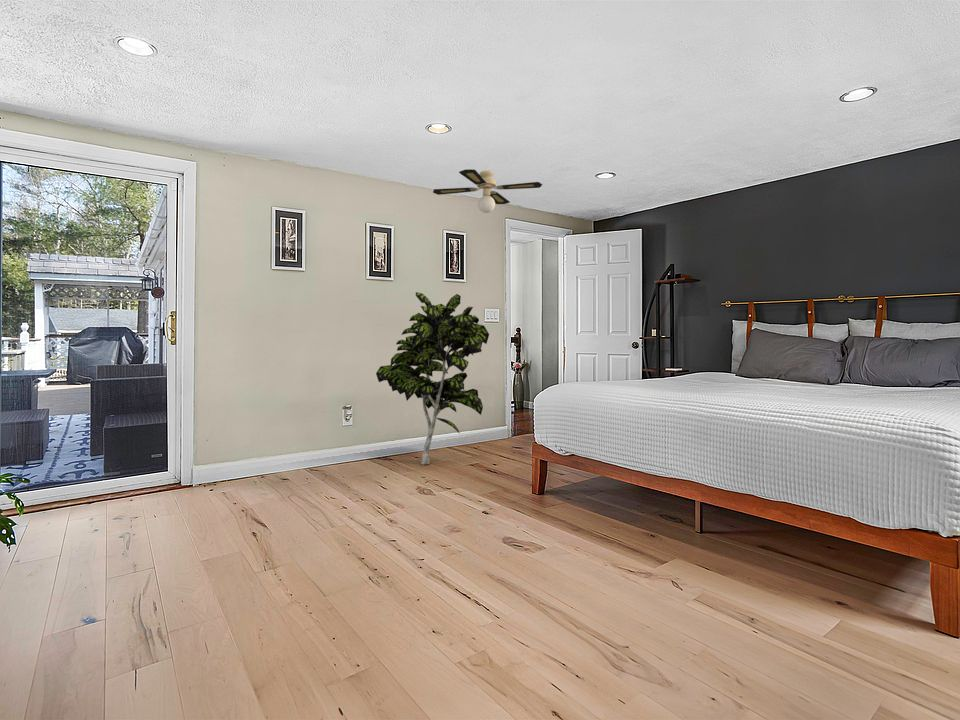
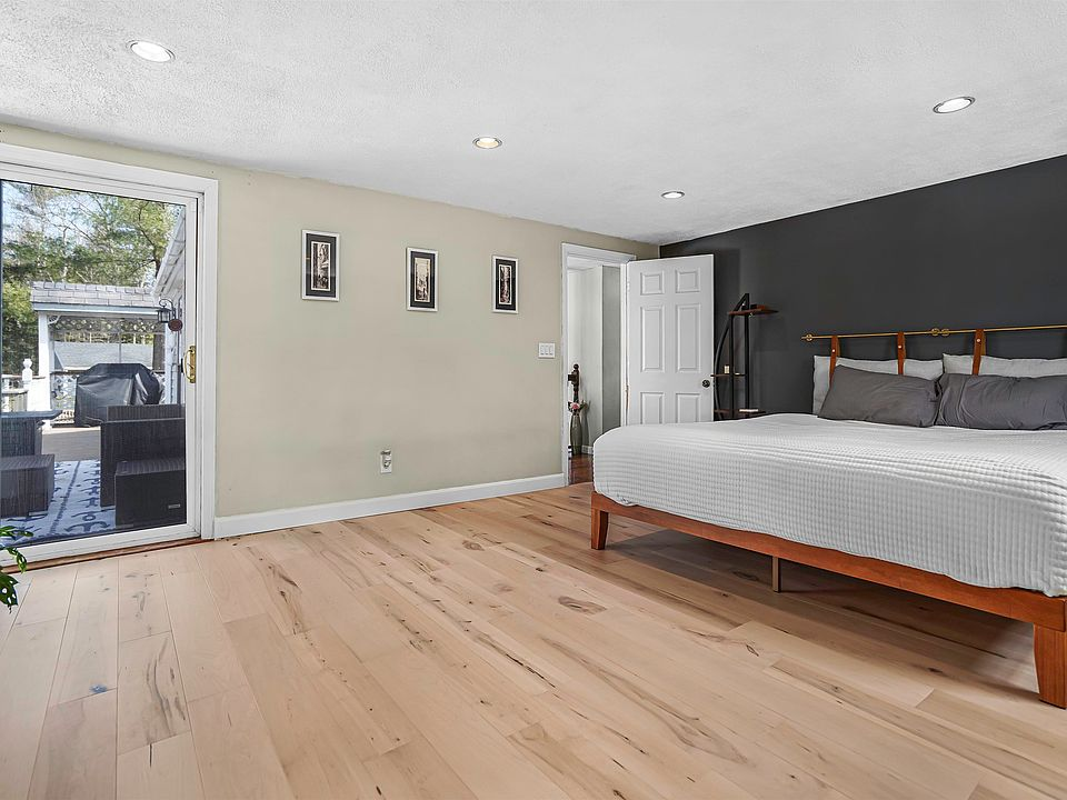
- indoor plant (429, 378)
- ceiling fan (486, 192)
